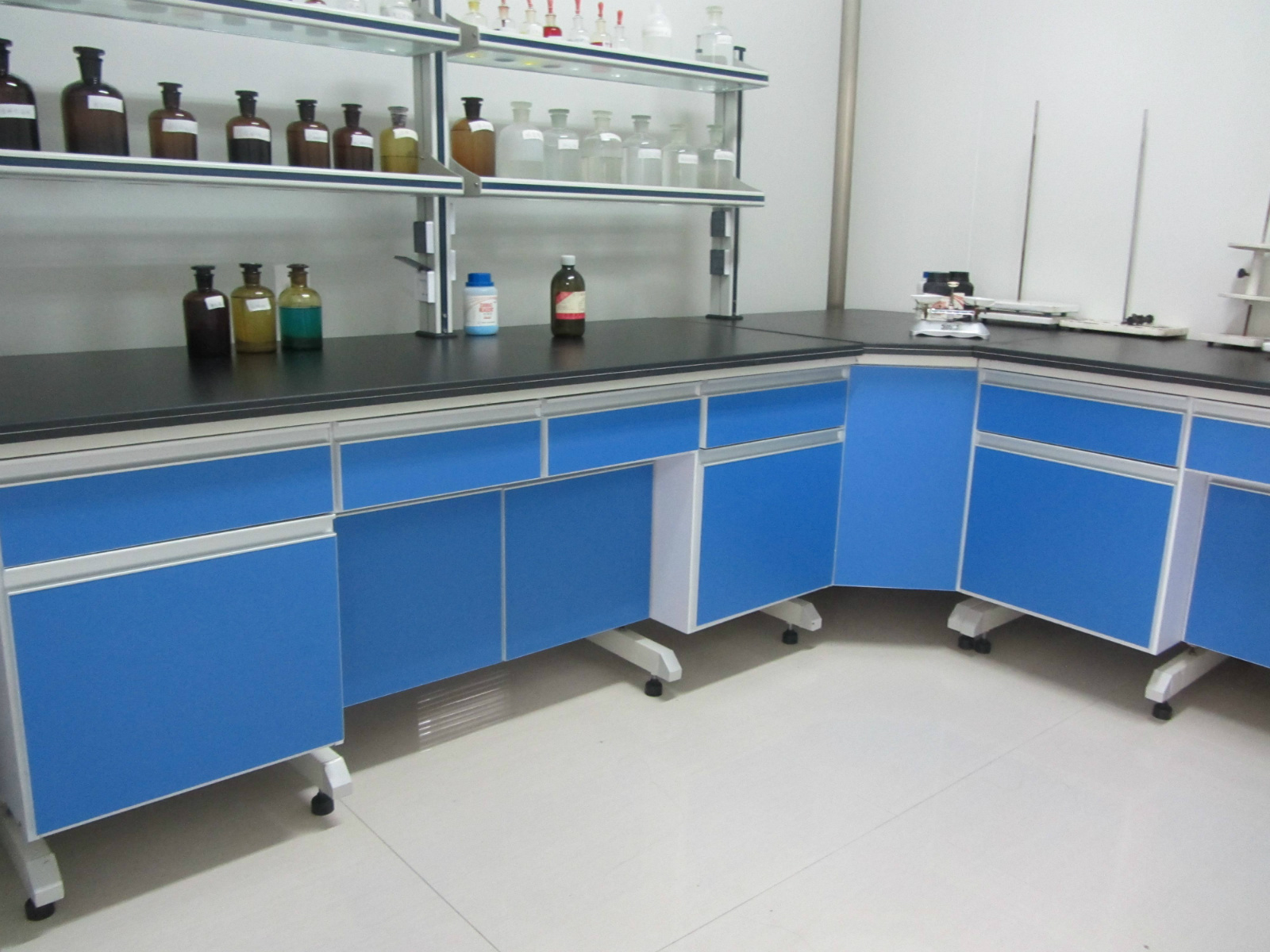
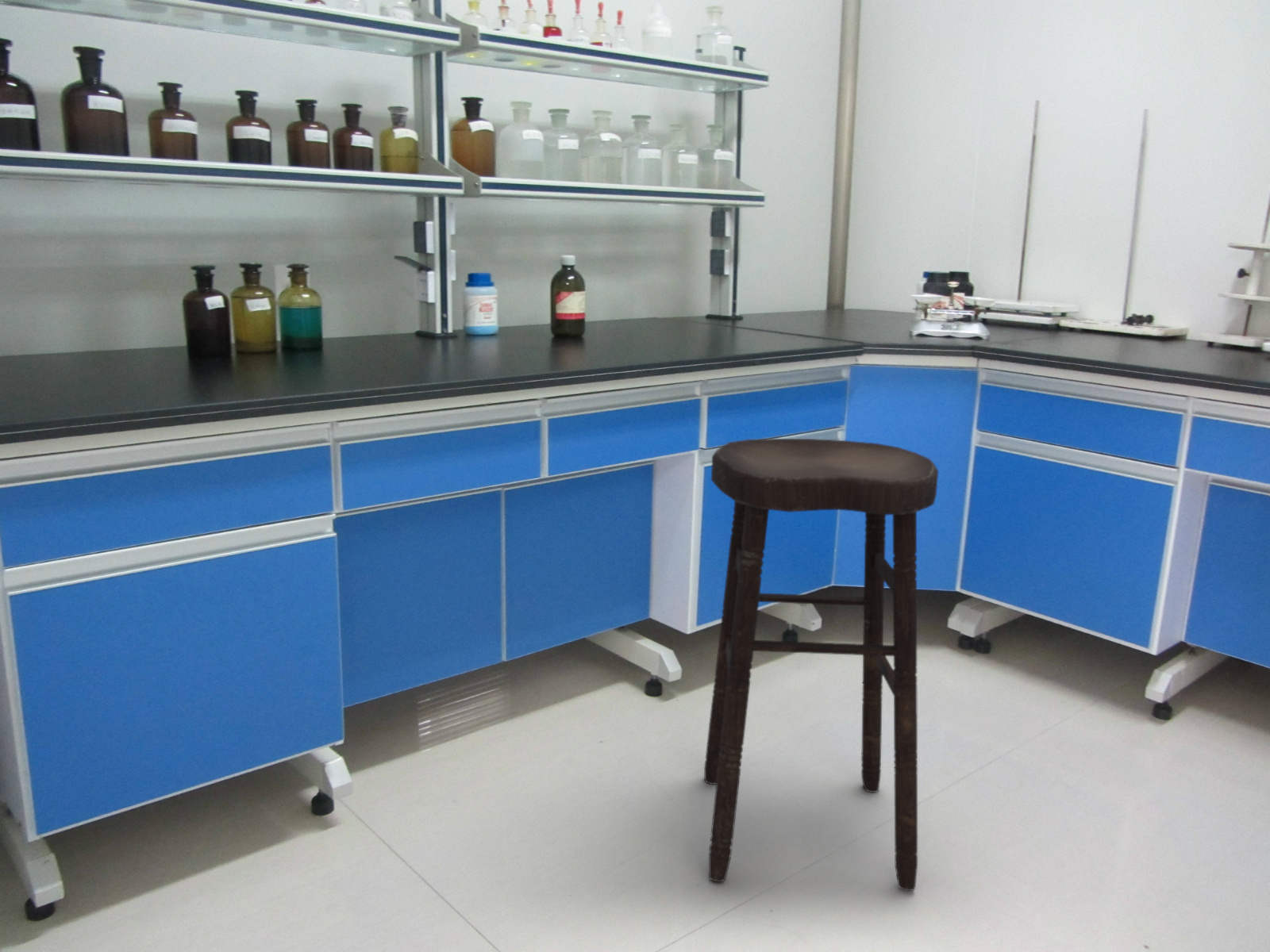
+ stool (811, 650)
